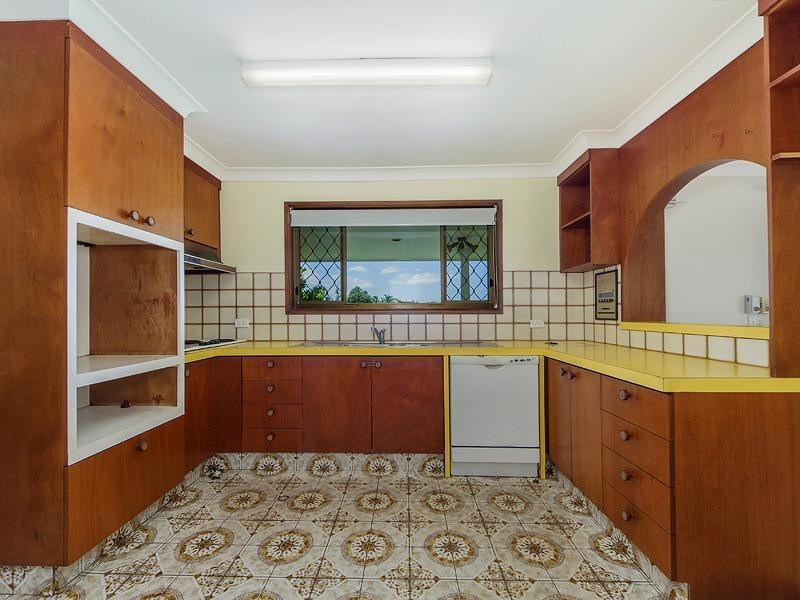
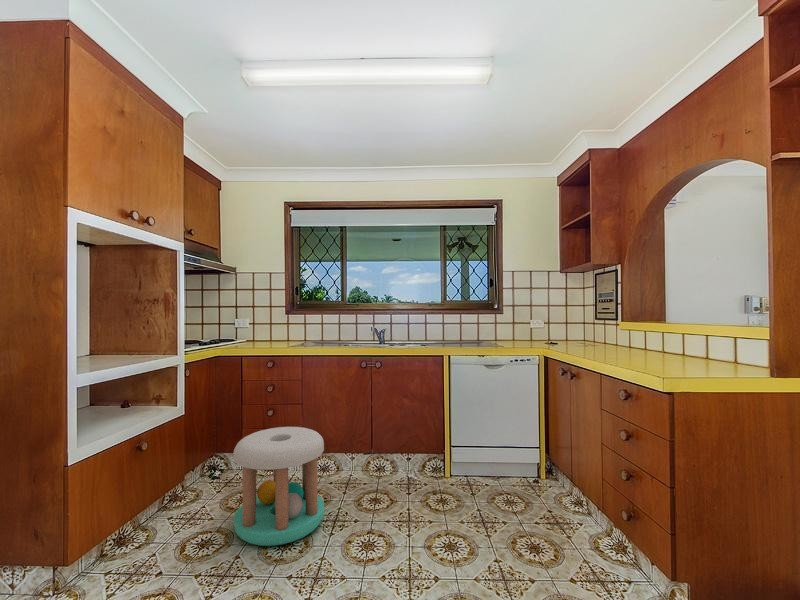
+ stool (280, 480)
